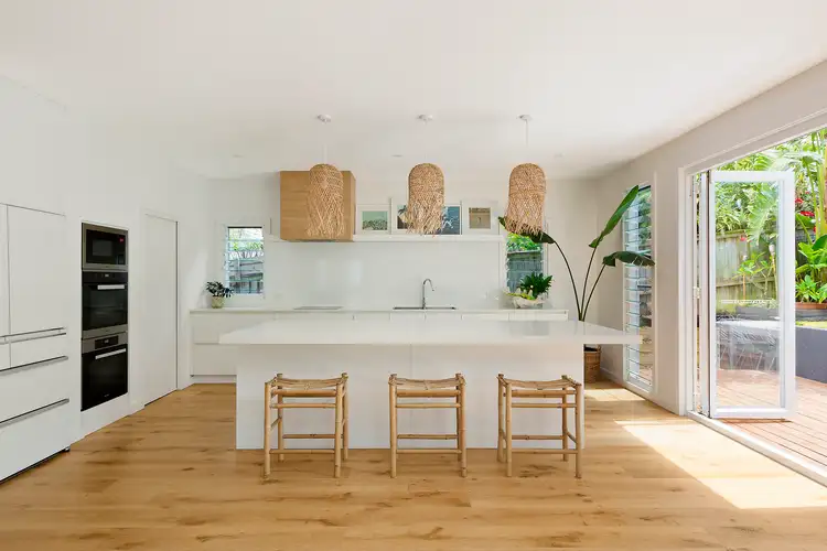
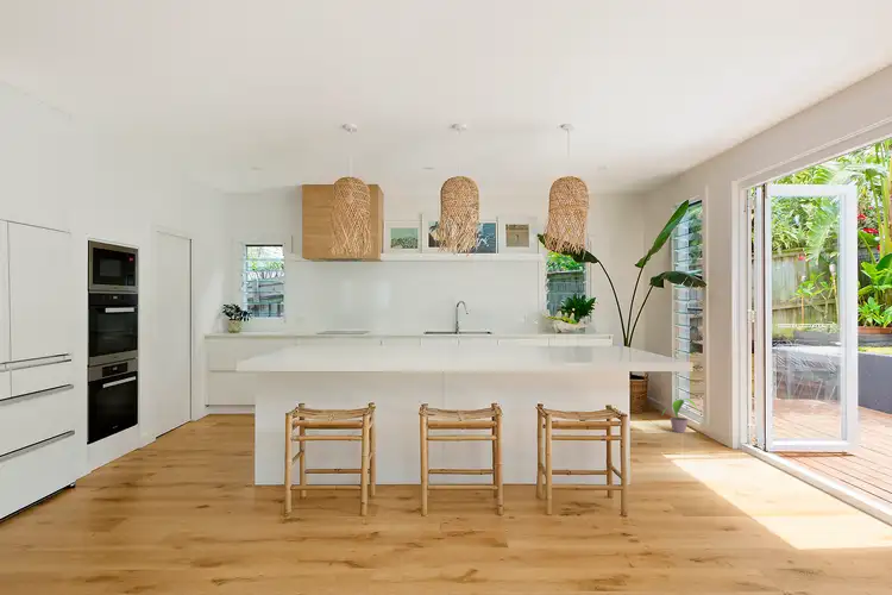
+ potted plant (677, 414)
